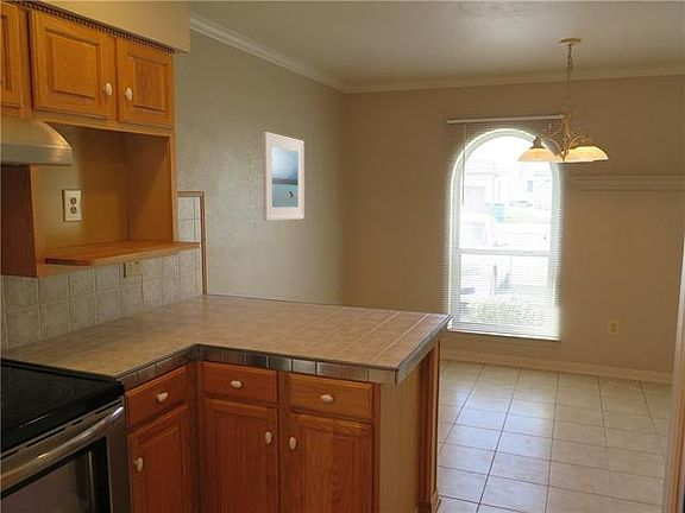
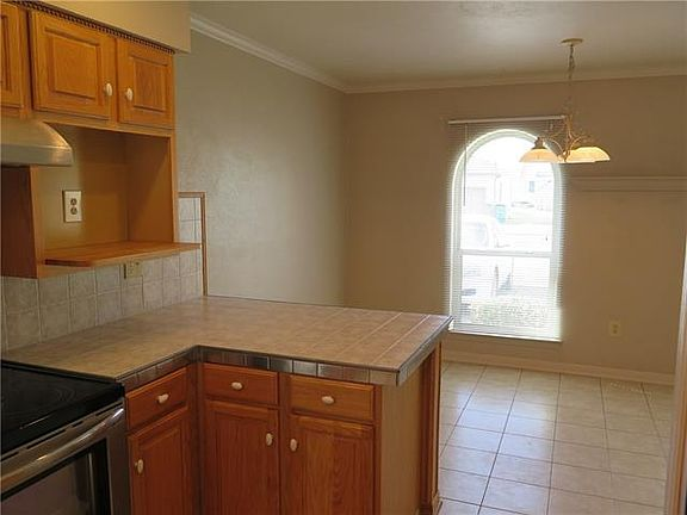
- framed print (284, 178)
